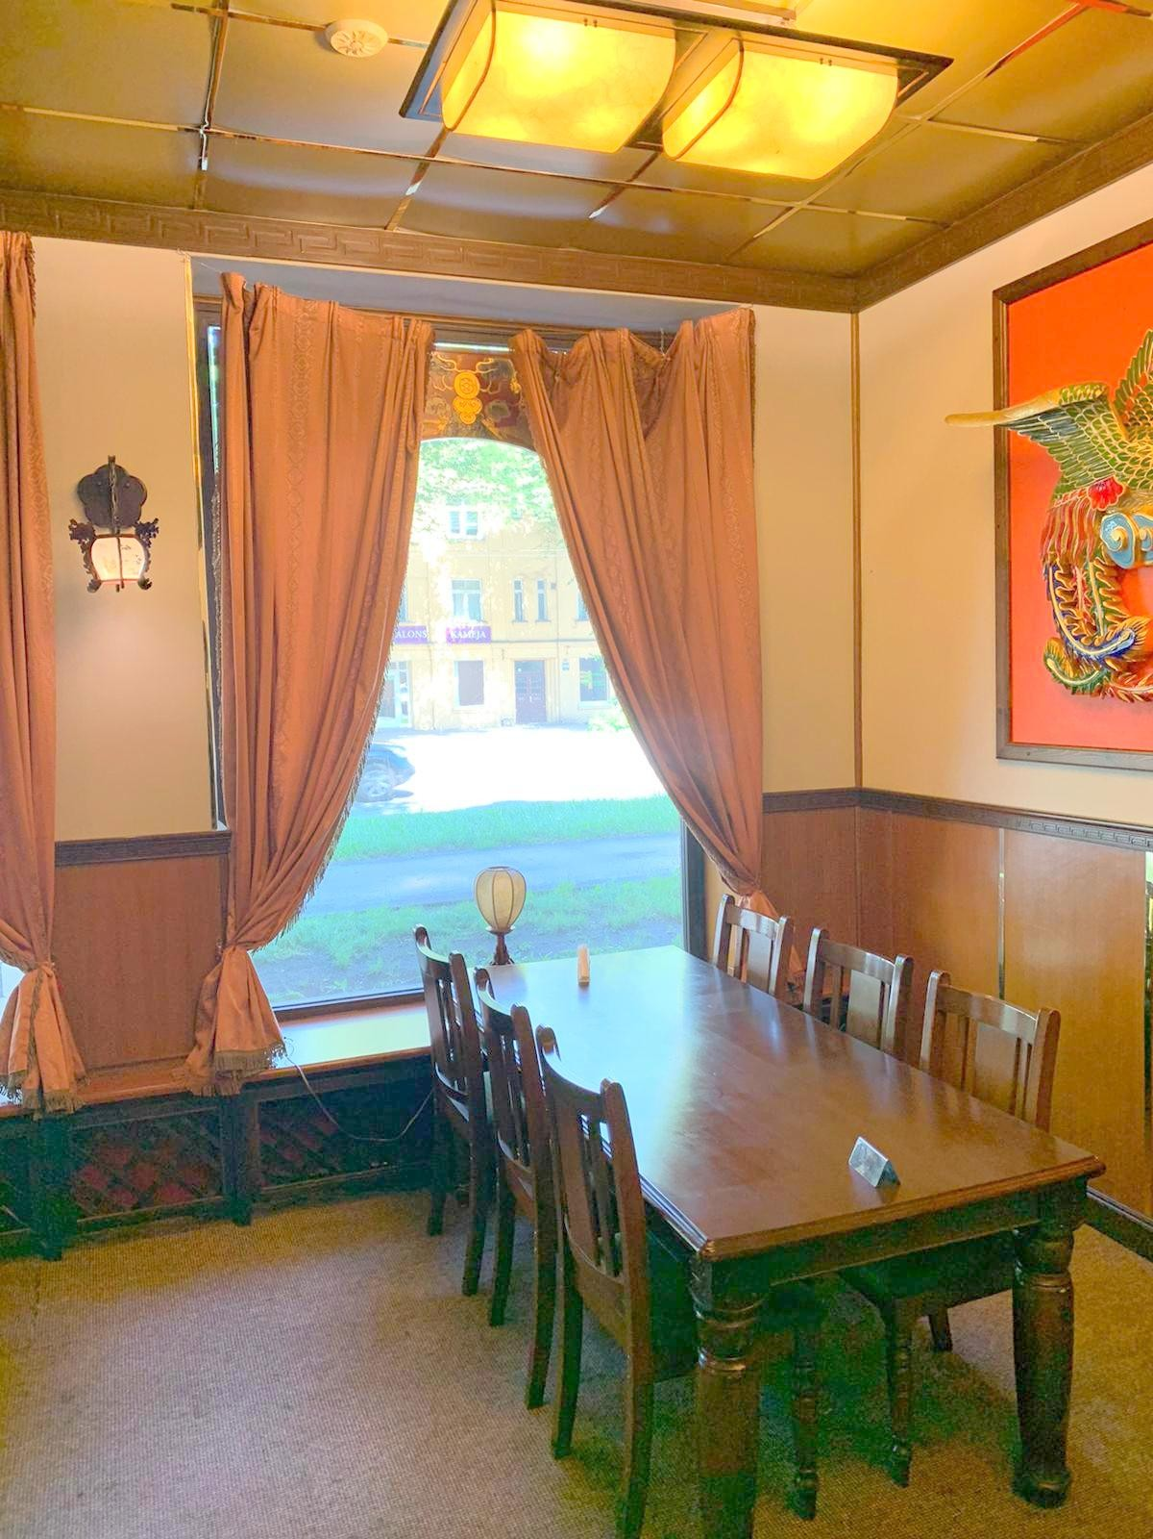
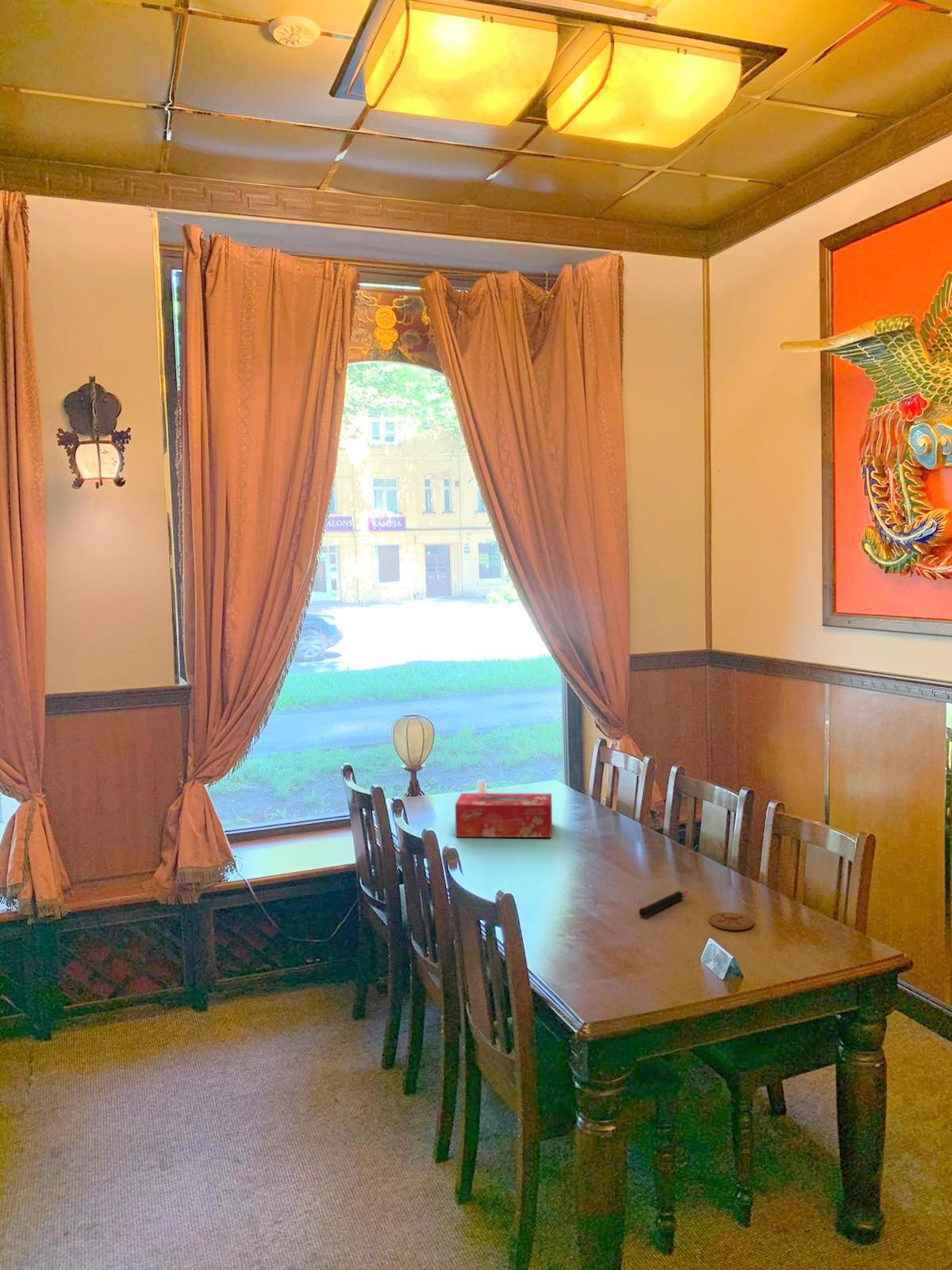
+ candle (662, 901)
+ tissue box (505, 814)
+ coaster (731, 921)
